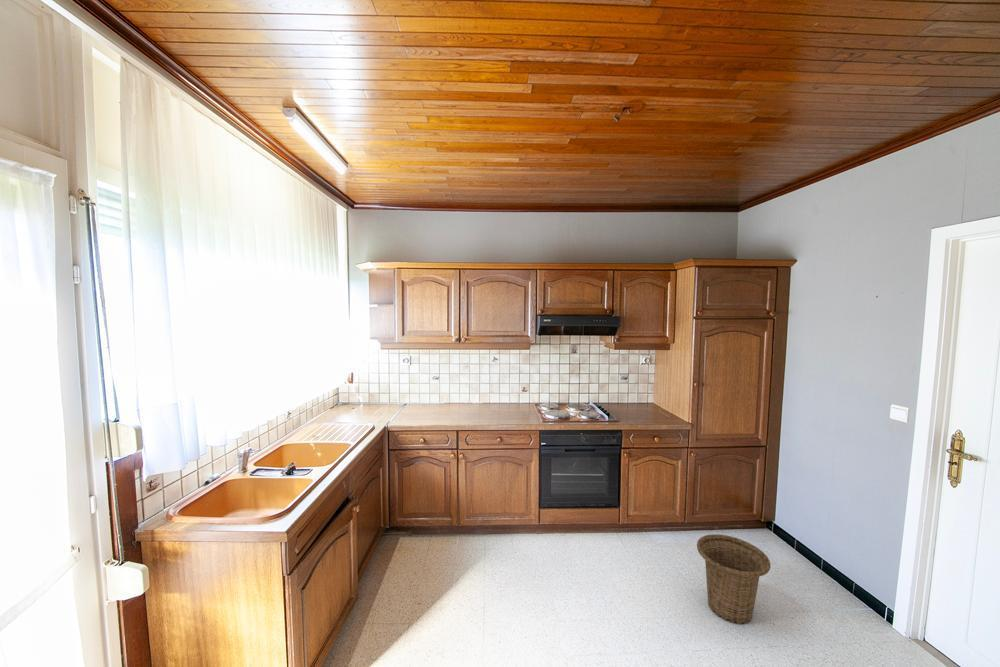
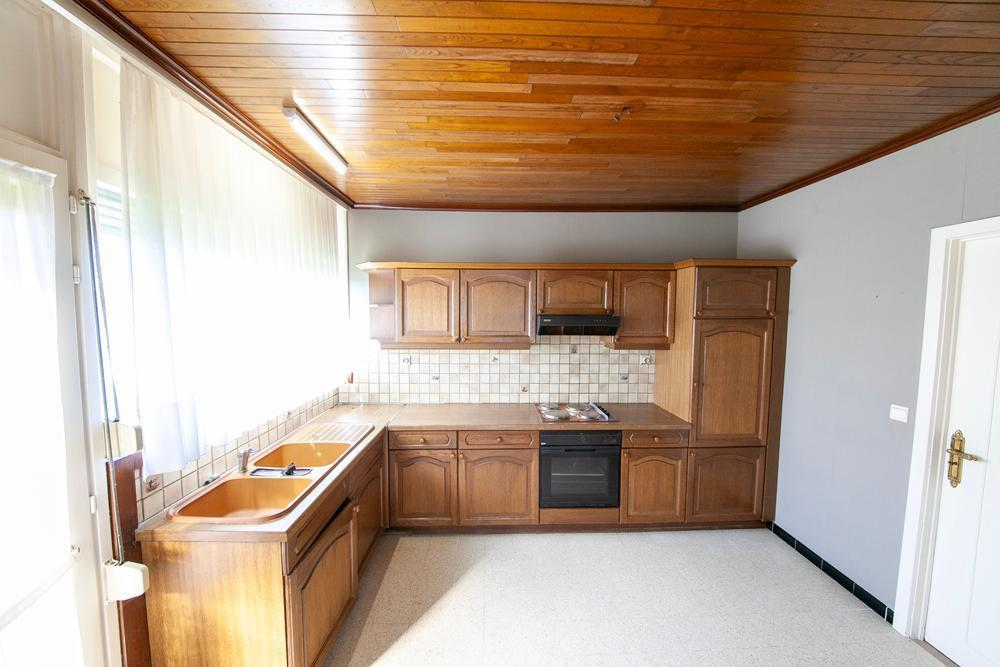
- basket (730, 580)
